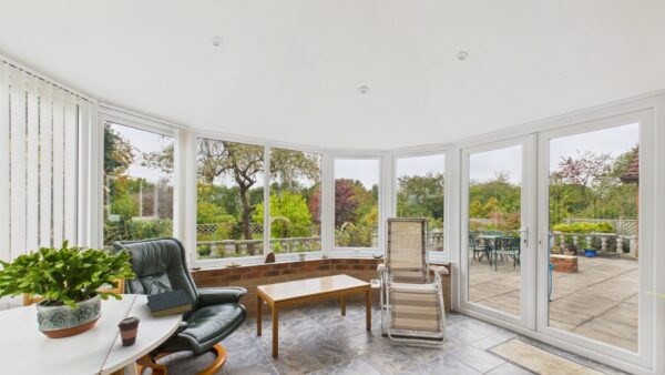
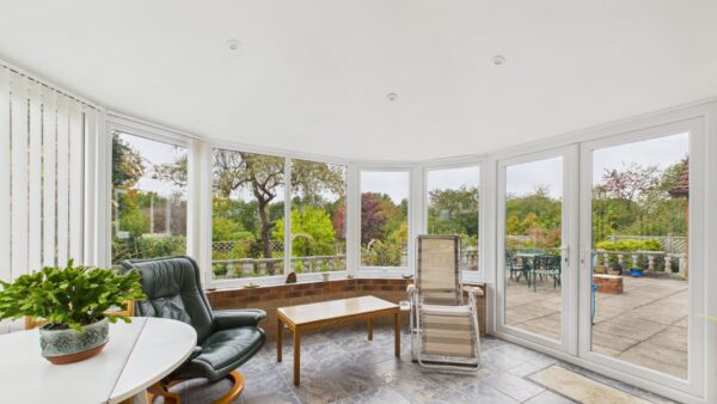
- coffee cup (129, 331)
- hardback book (168, 303)
